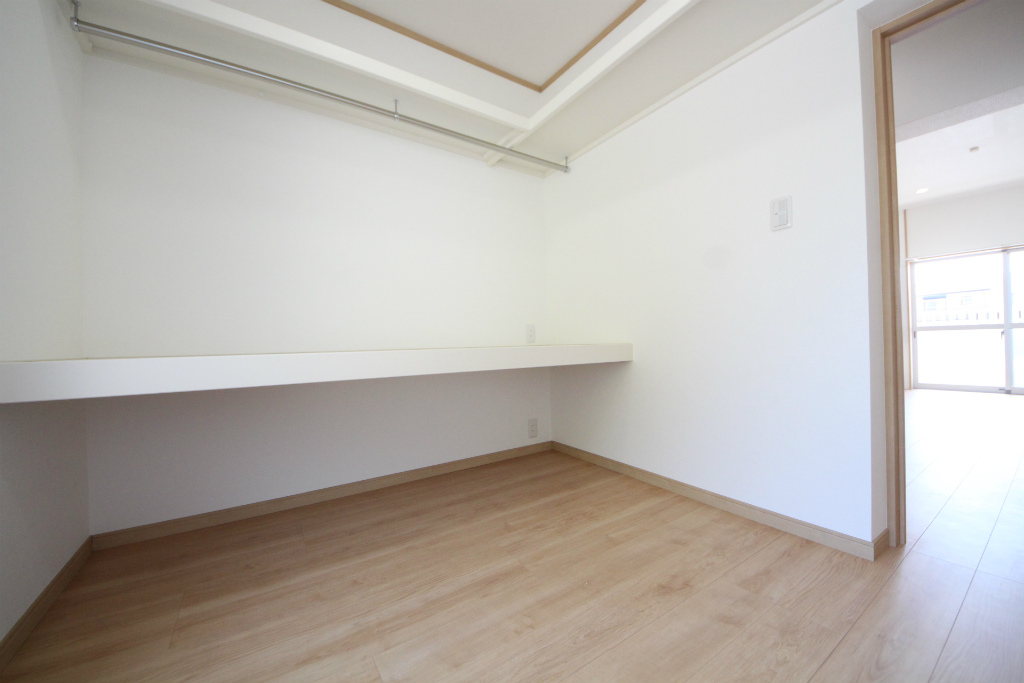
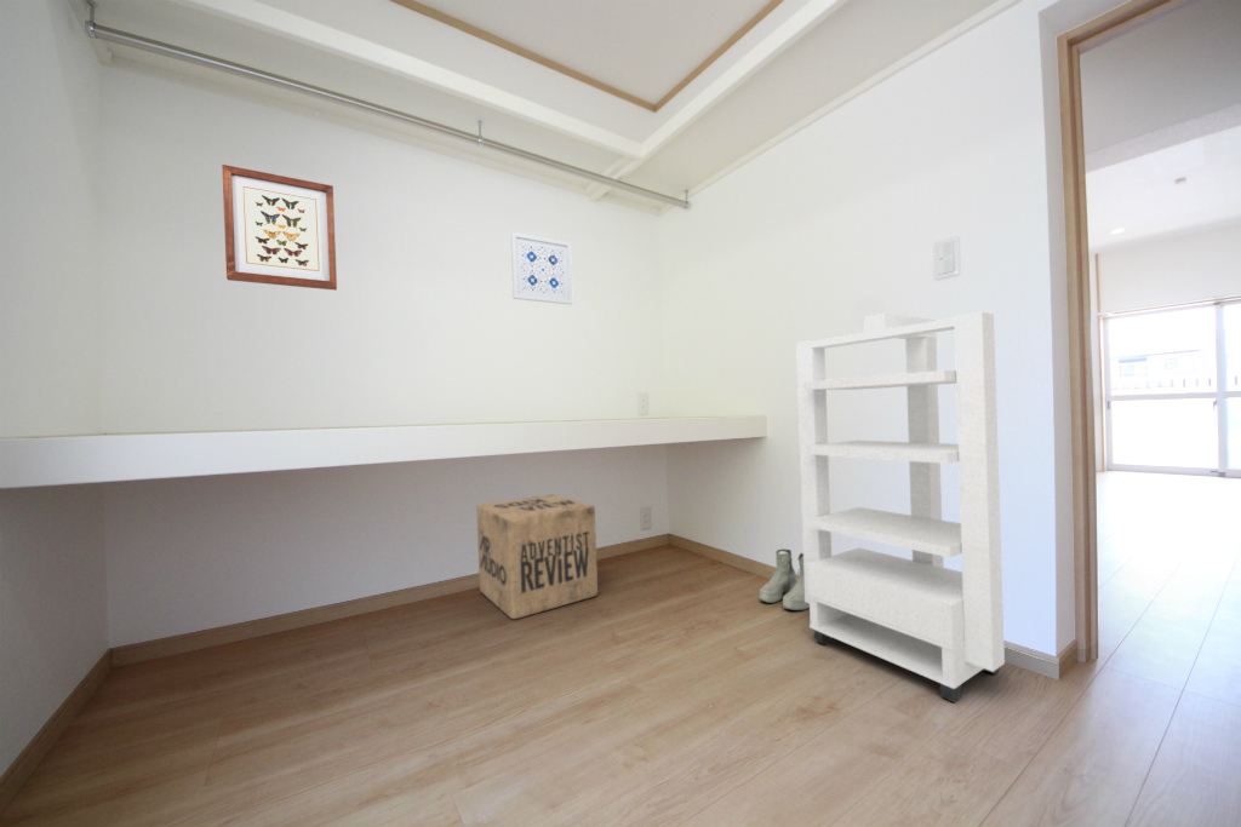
+ wall art (282, 230)
+ boots (789, 578)
+ wall art (542, 269)
+ storage cabinet (910, 484)
+ cardboard box (536, 549)
